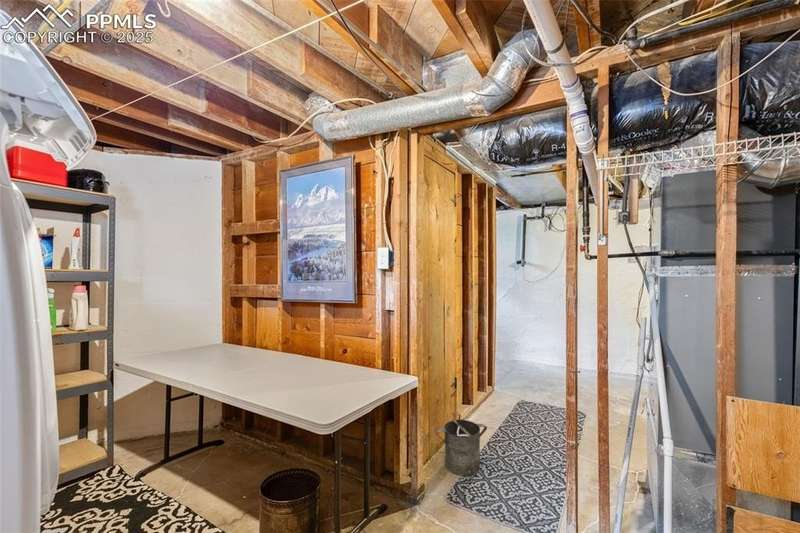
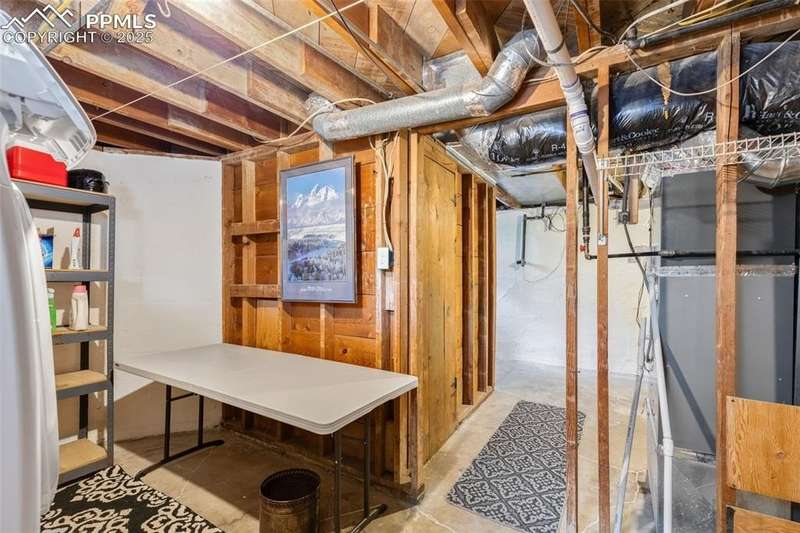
- bucket (461, 441)
